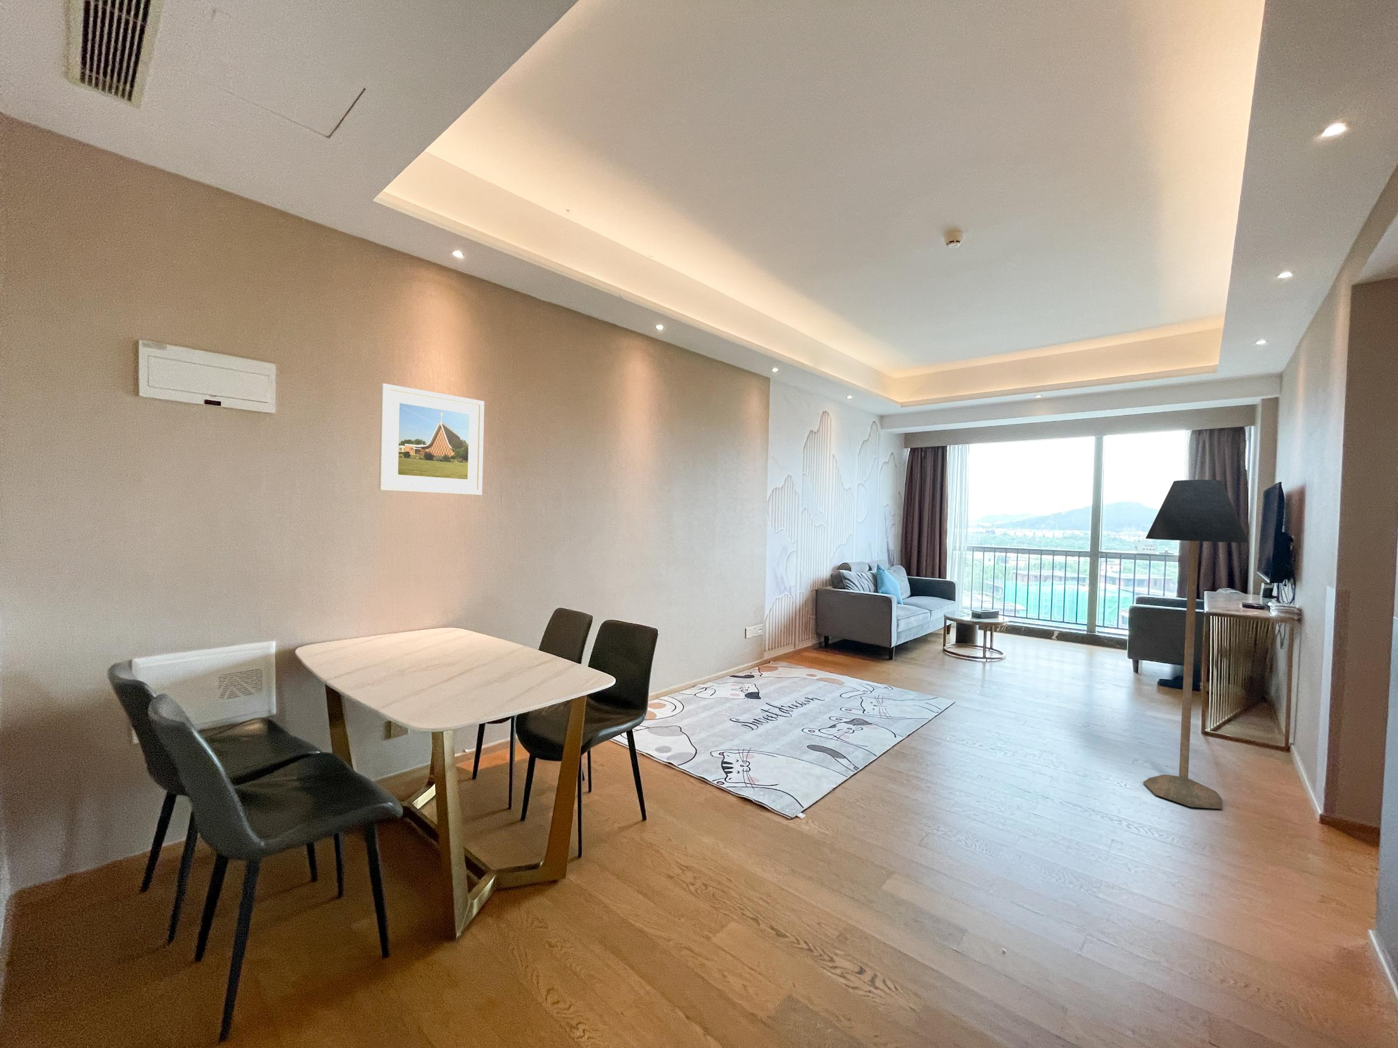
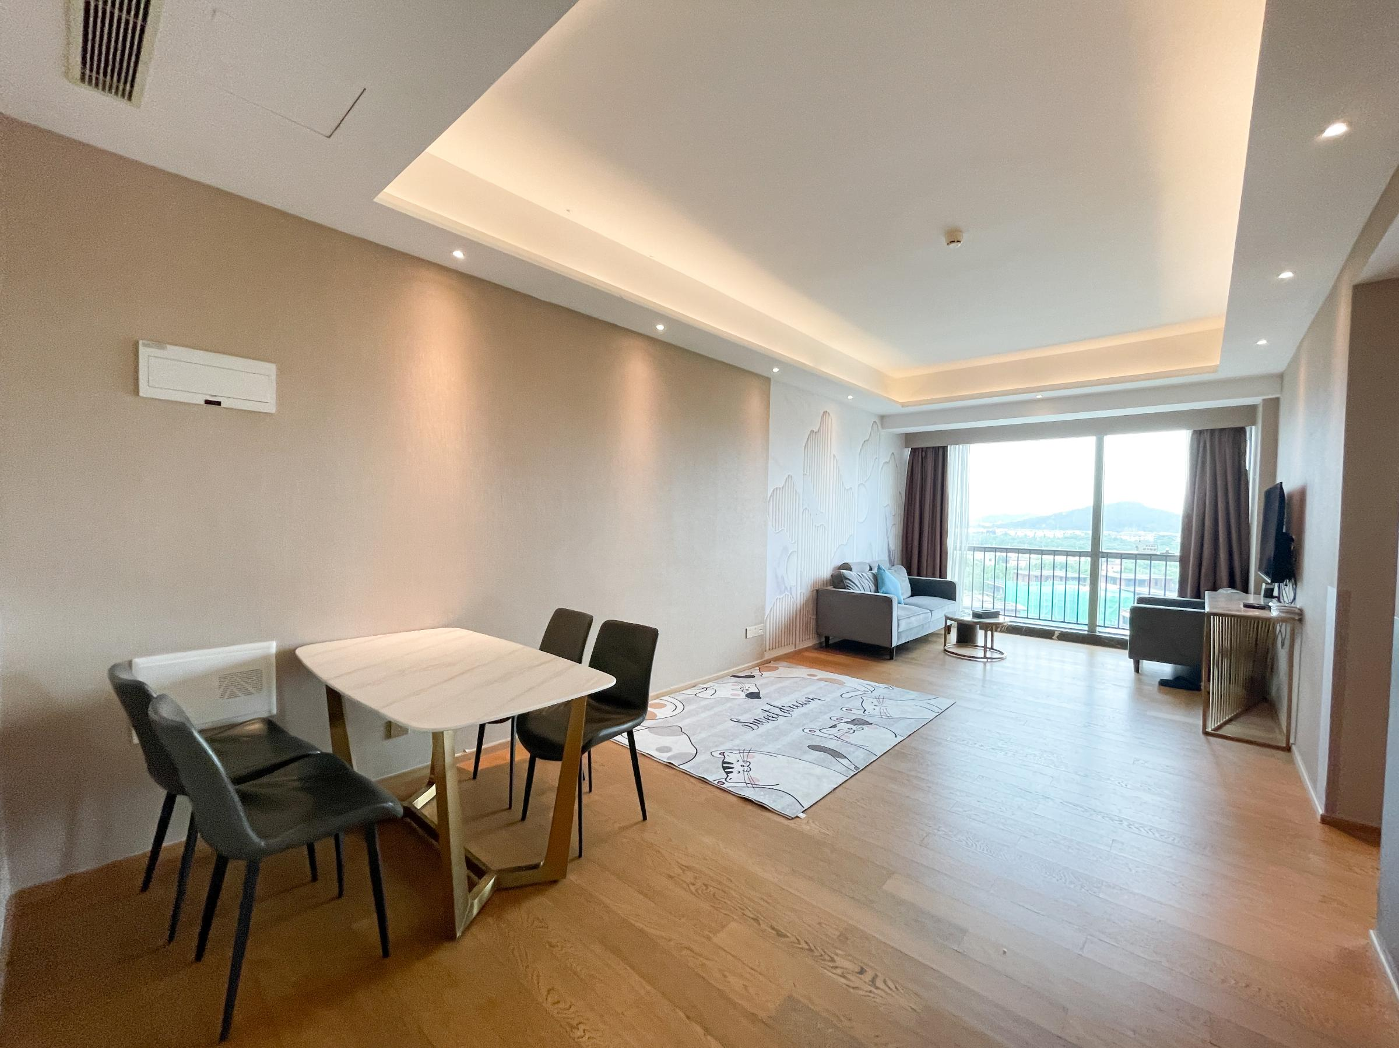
- floor lamp (1190, 637)
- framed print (435, 443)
